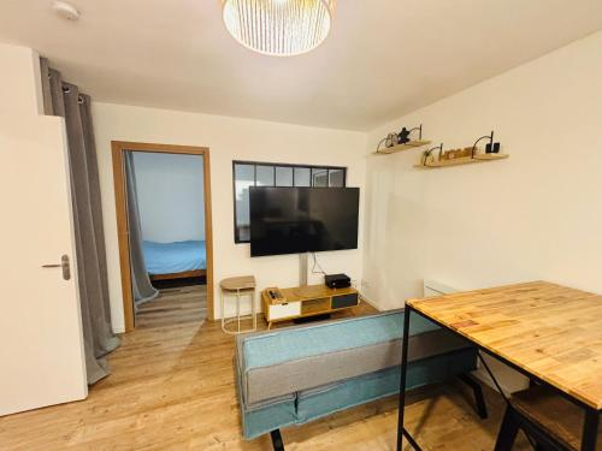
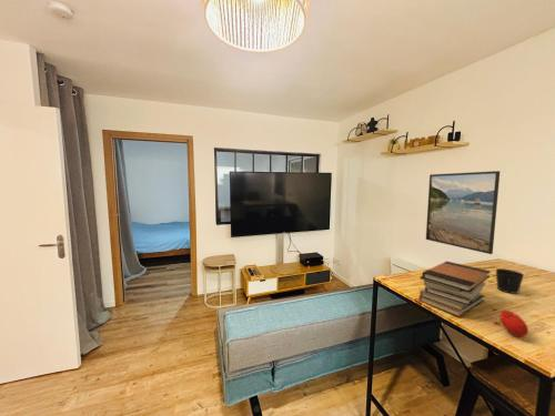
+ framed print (457, 210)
+ cup (508, 282)
+ book stack (454, 285)
+ fruit (513, 323)
